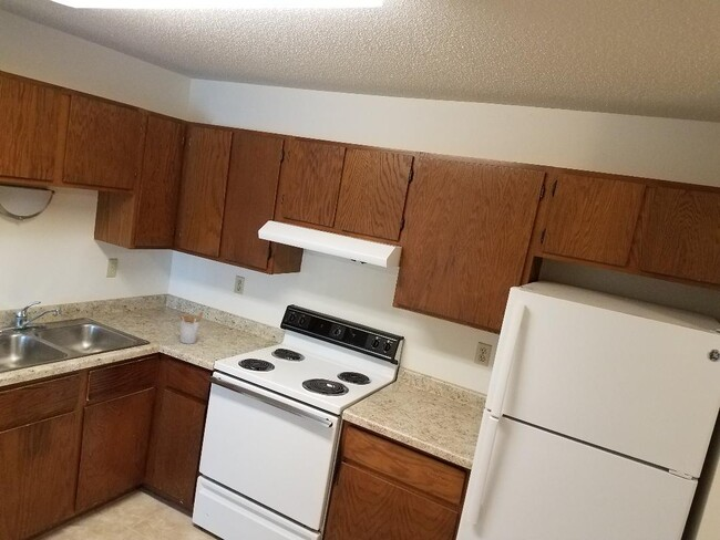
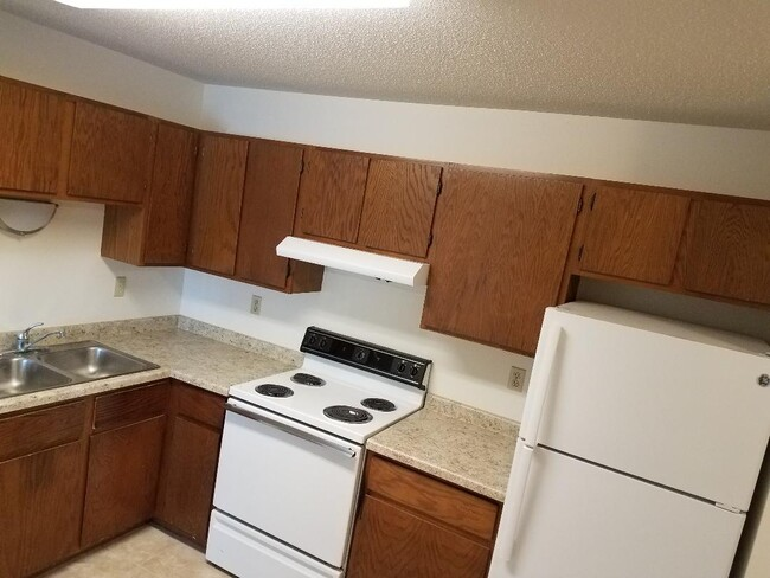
- utensil holder (188, 326)
